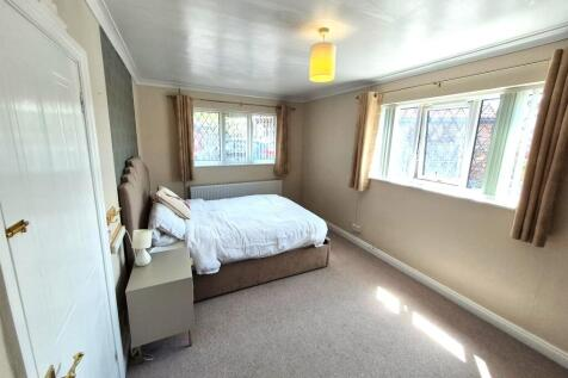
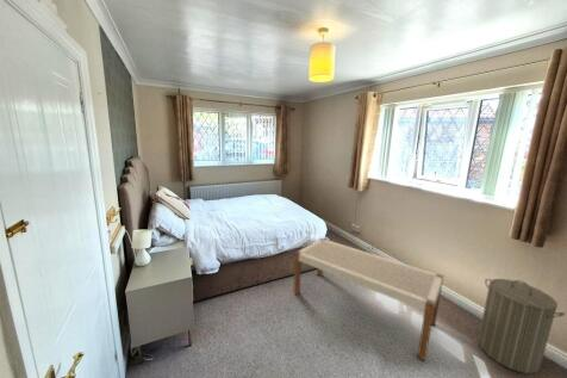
+ bench (361, 285)
+ laundry hamper (515, 318)
